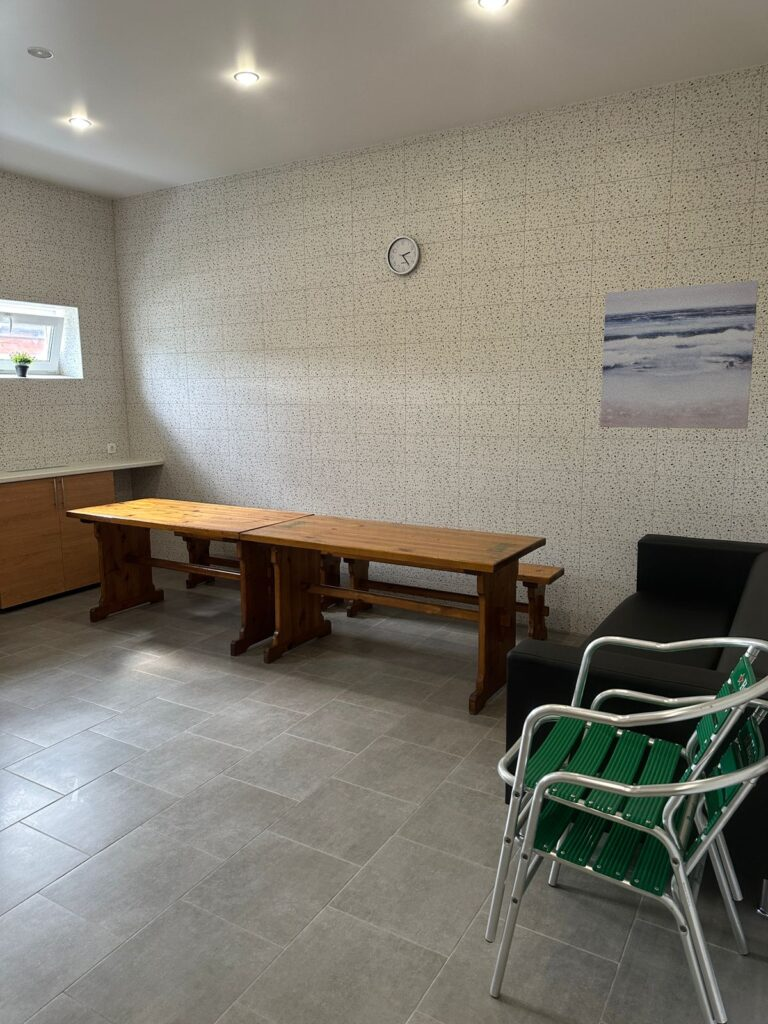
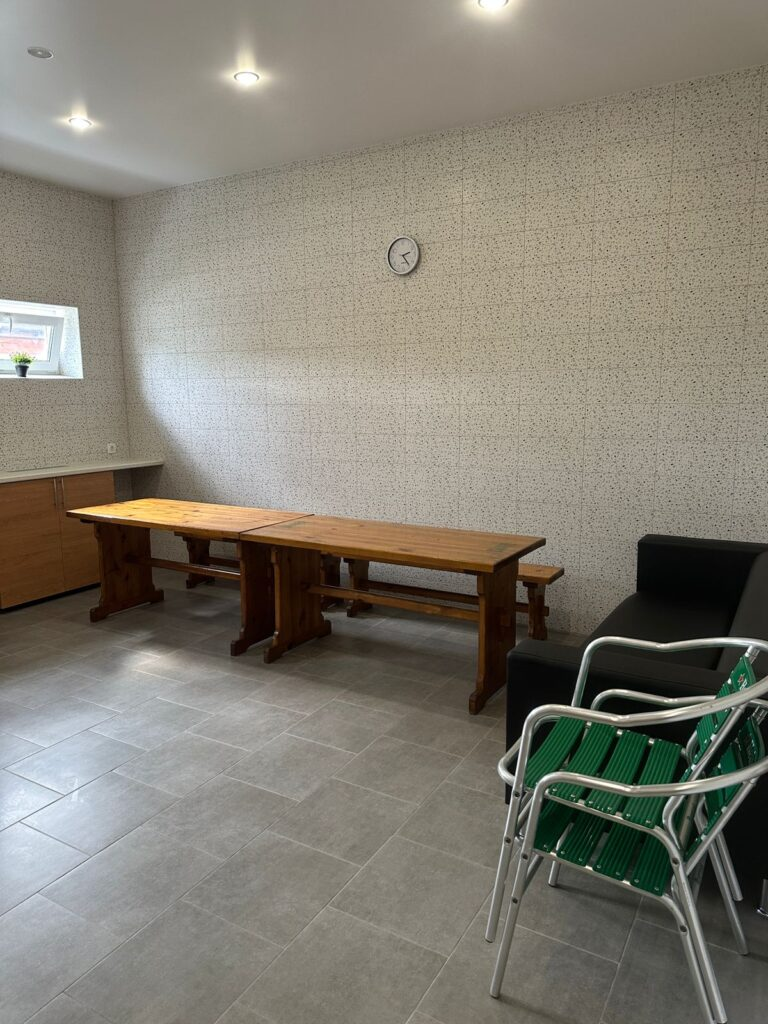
- wall art (674, 358)
